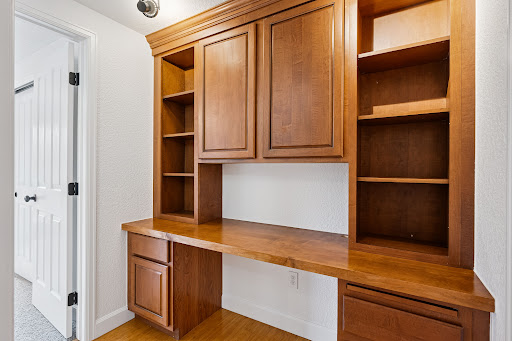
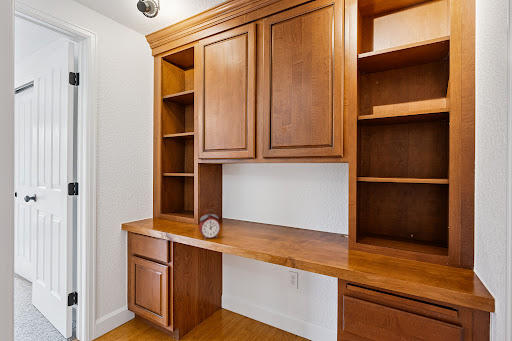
+ alarm clock (209, 223)
